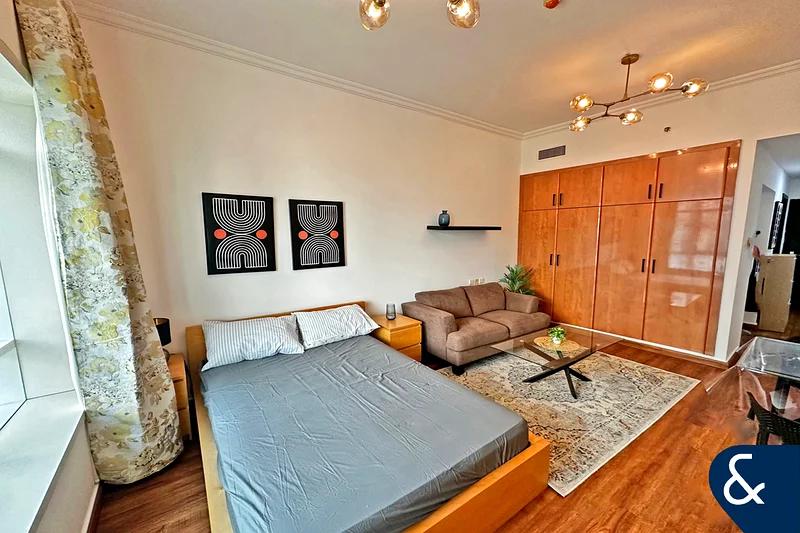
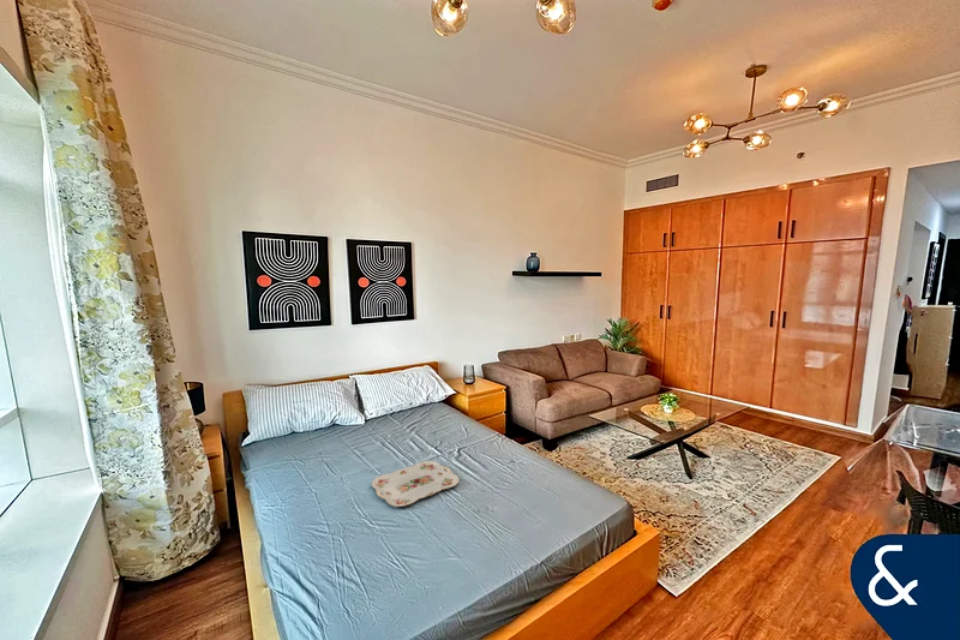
+ serving tray (415, 482)
